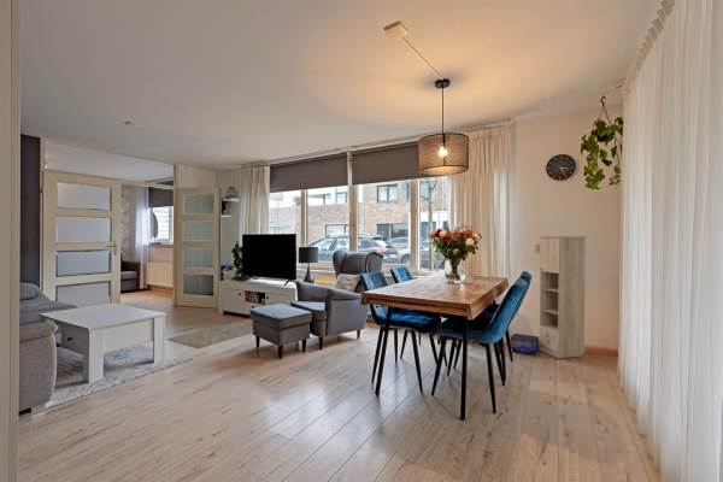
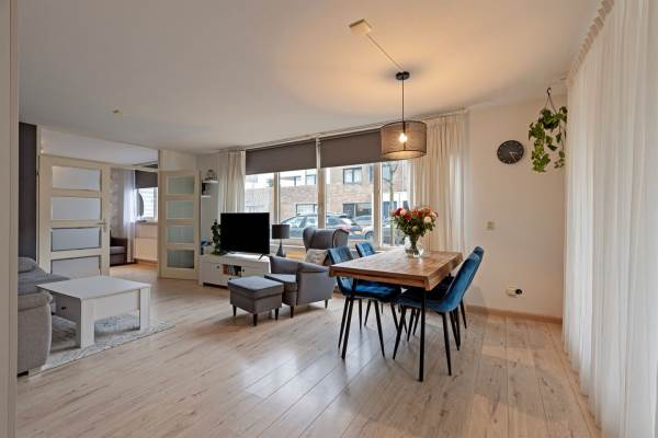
- rug (227, 330)
- headphone box (524, 342)
- storage cabinet (560, 294)
